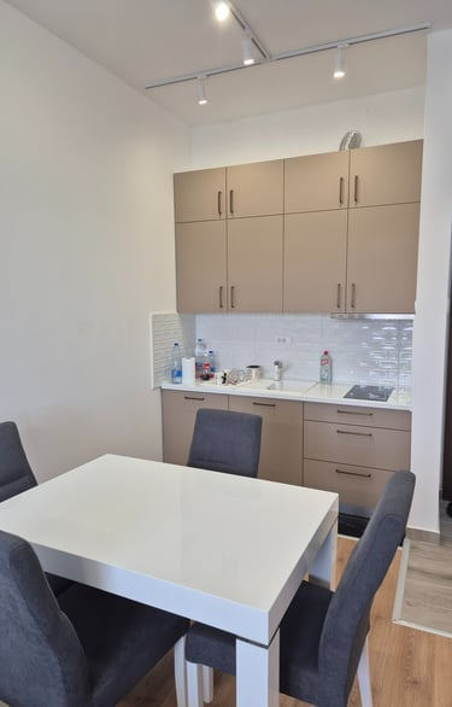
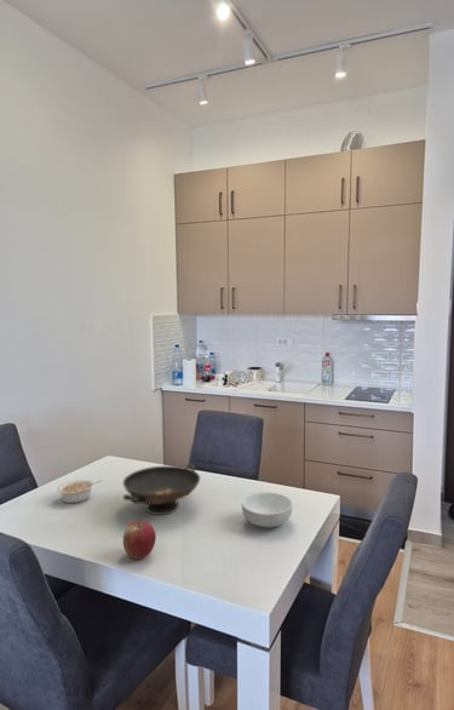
+ decorative bowl (162, 492)
+ legume (77, 489)
+ apple (139, 538)
+ cereal bowl (266, 511)
